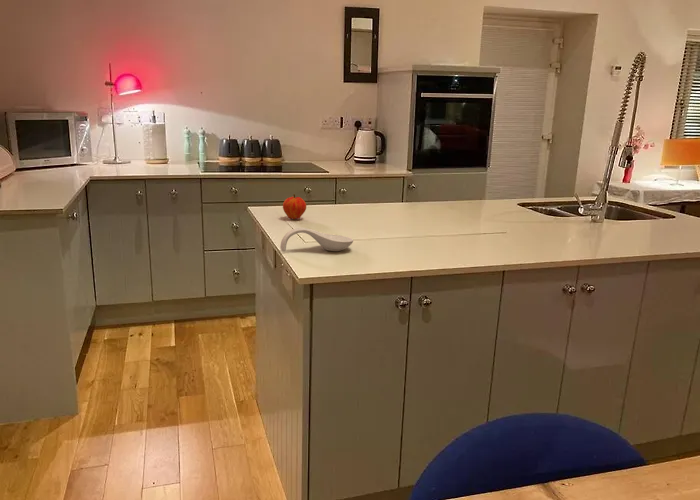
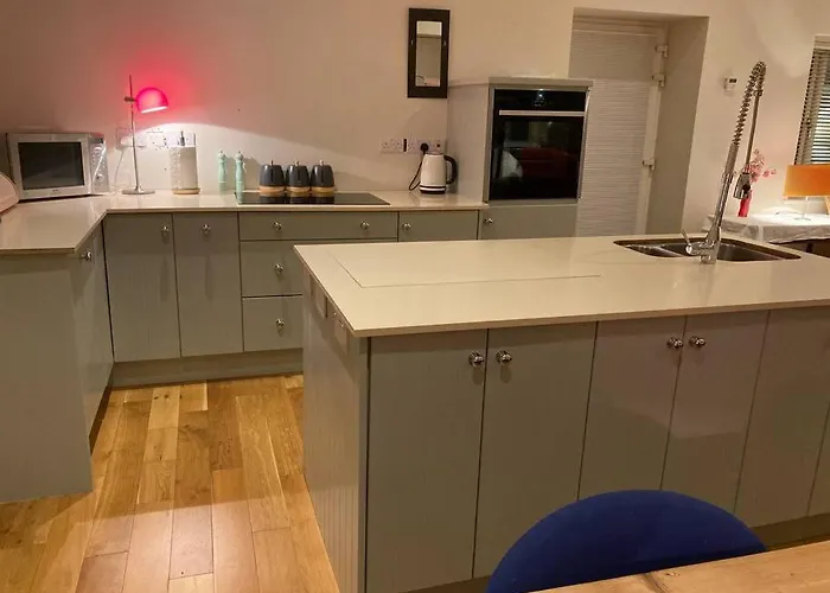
- fruit (294, 206)
- spoon rest (317, 239)
